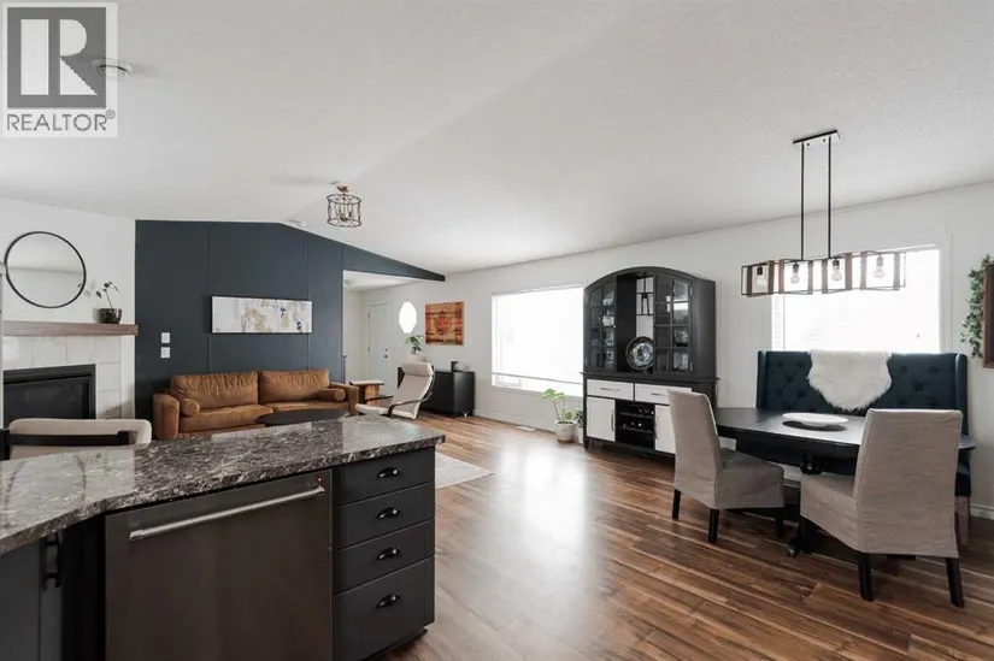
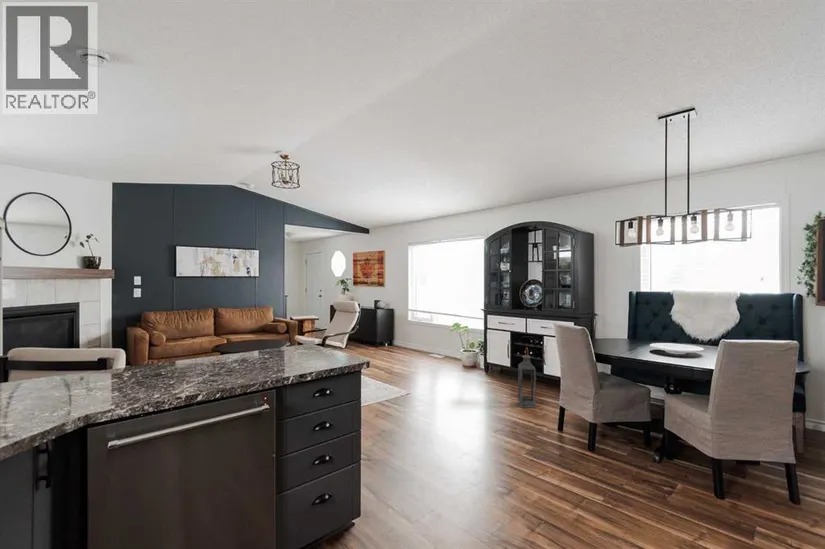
+ lantern (531, 376)
